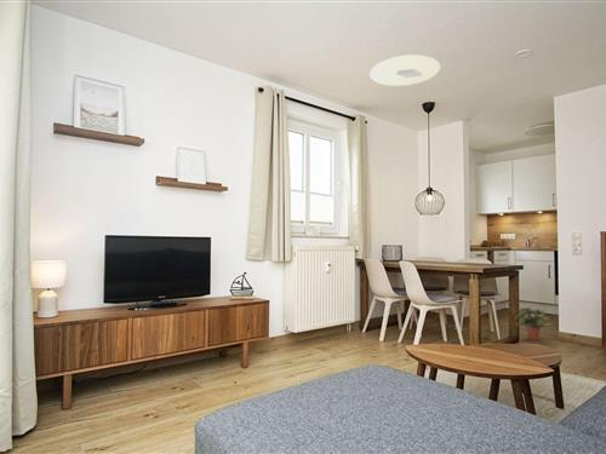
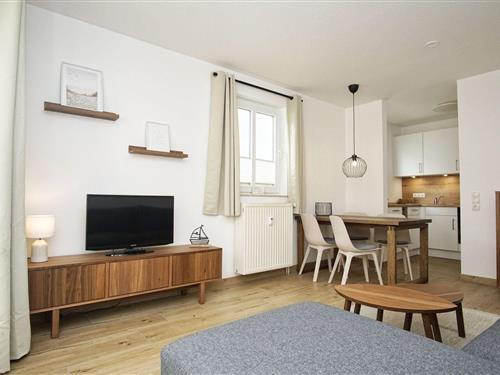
- potted plant (533, 322)
- ceiling light (404, 68)
